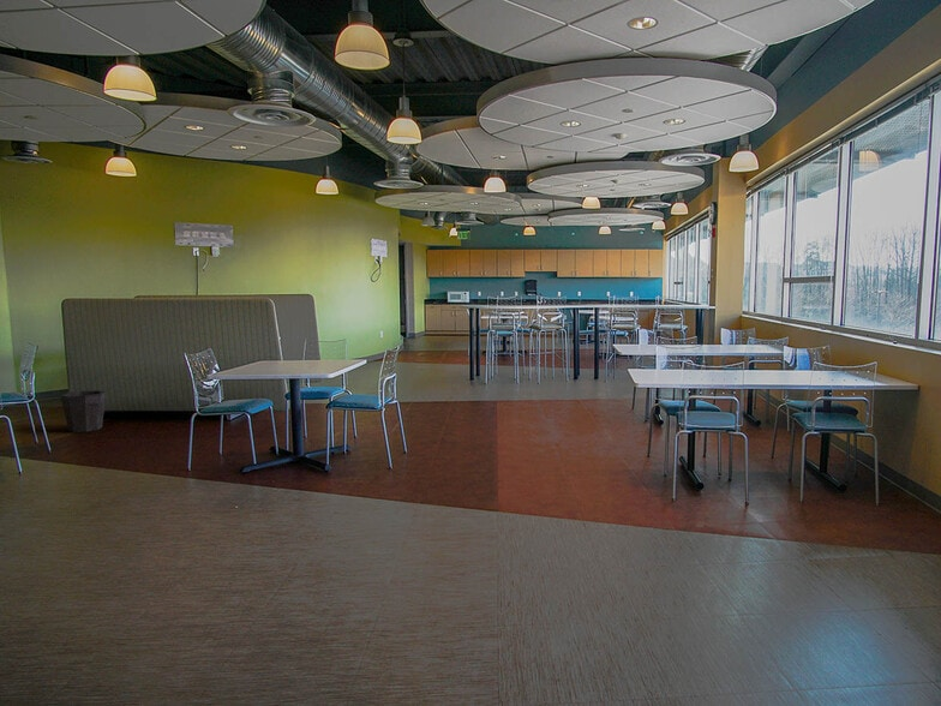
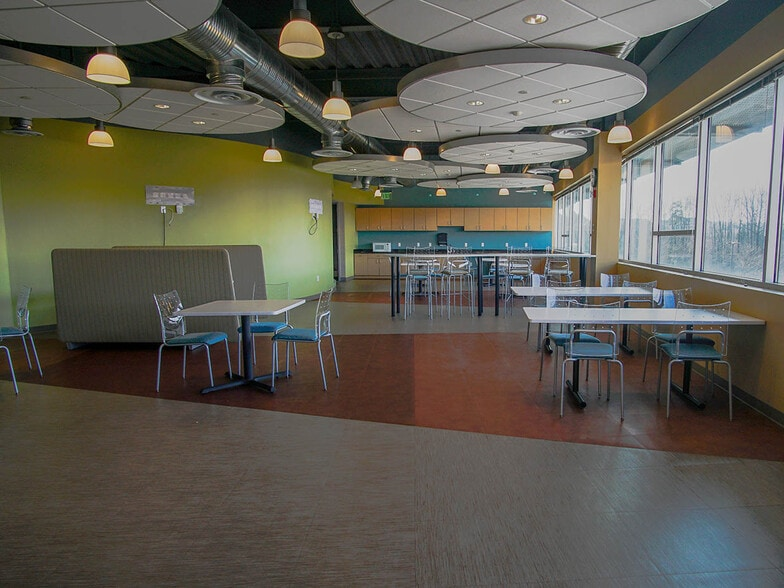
- waste bin (84, 411)
